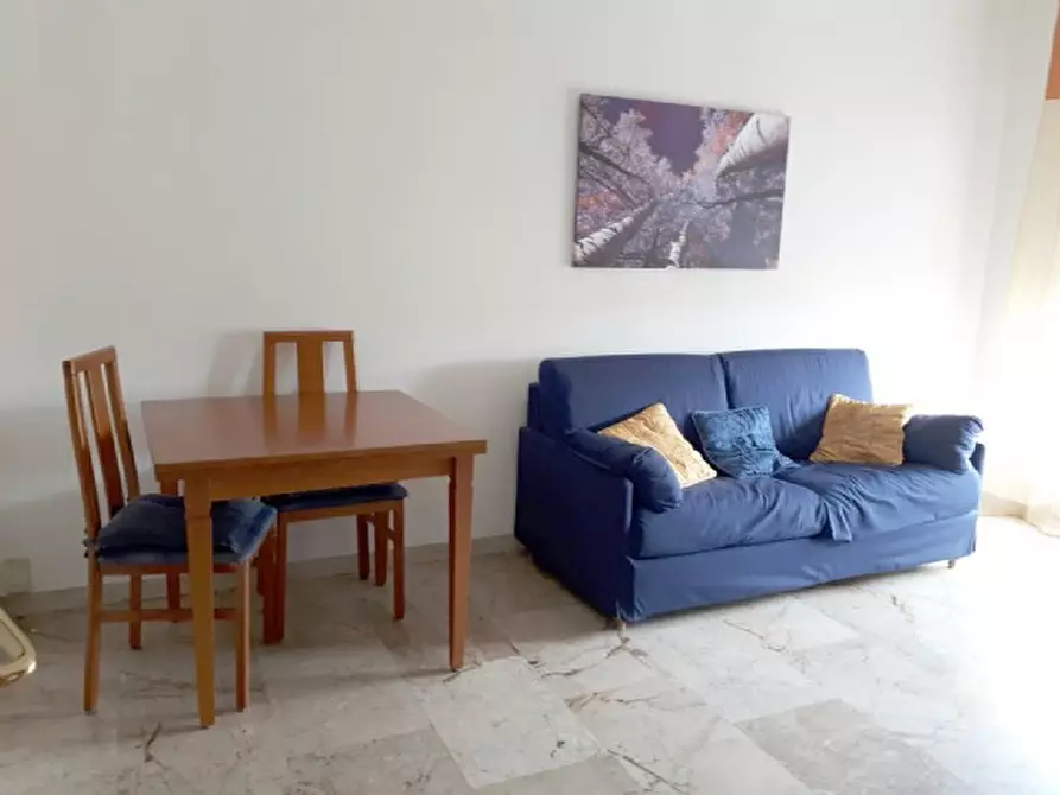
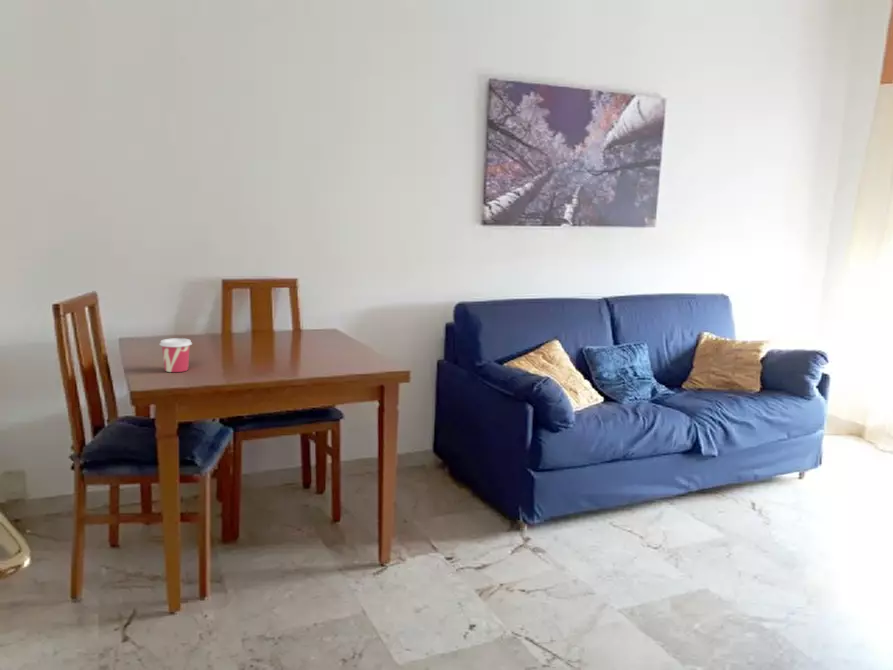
+ cup (176, 355)
